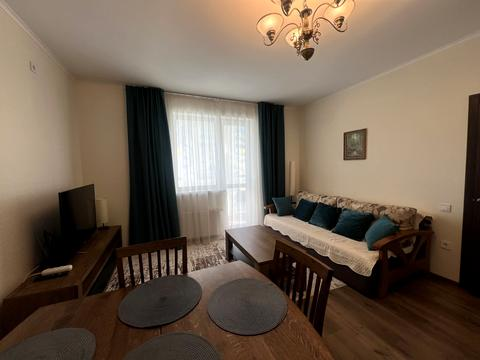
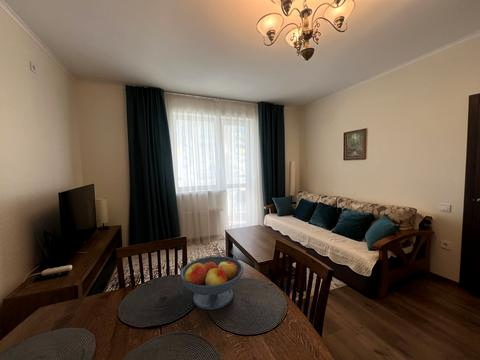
+ fruit bowl (212, 278)
